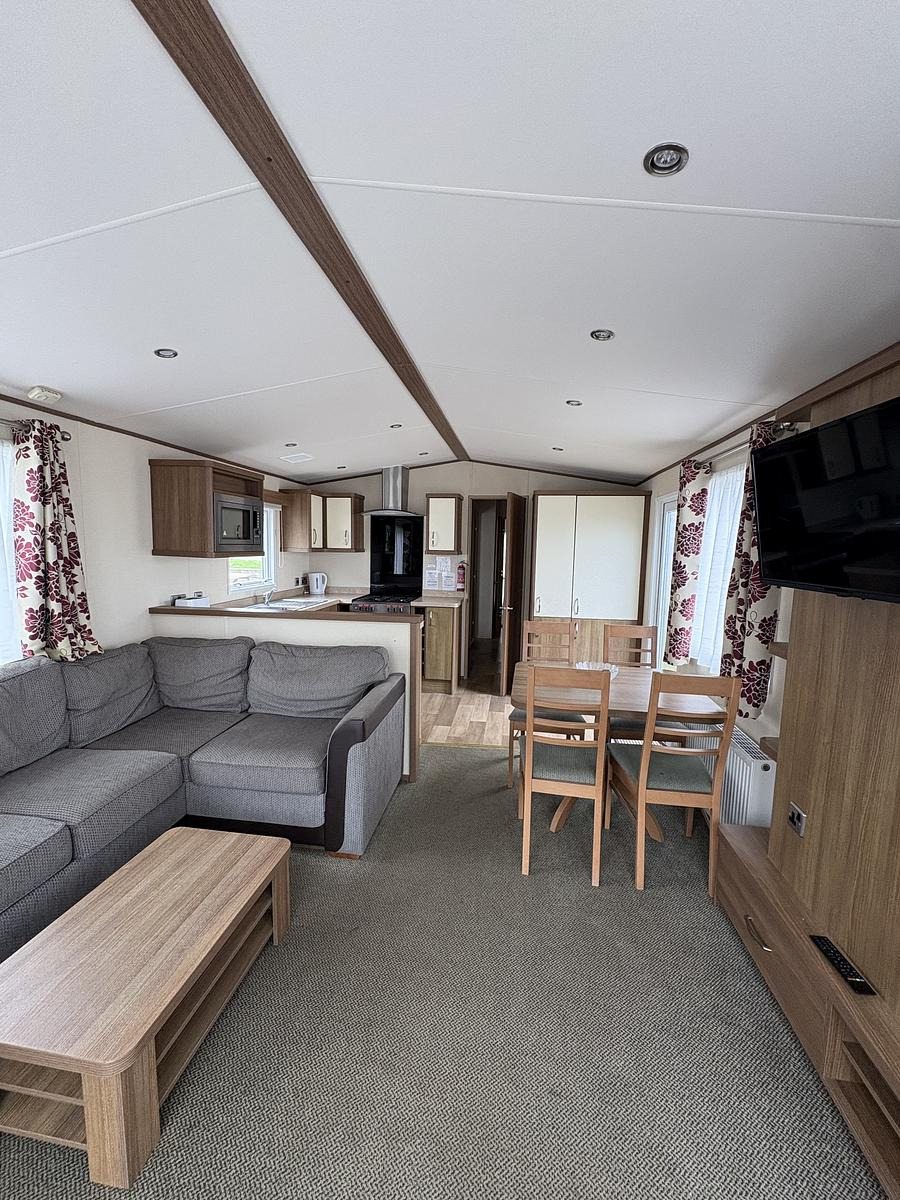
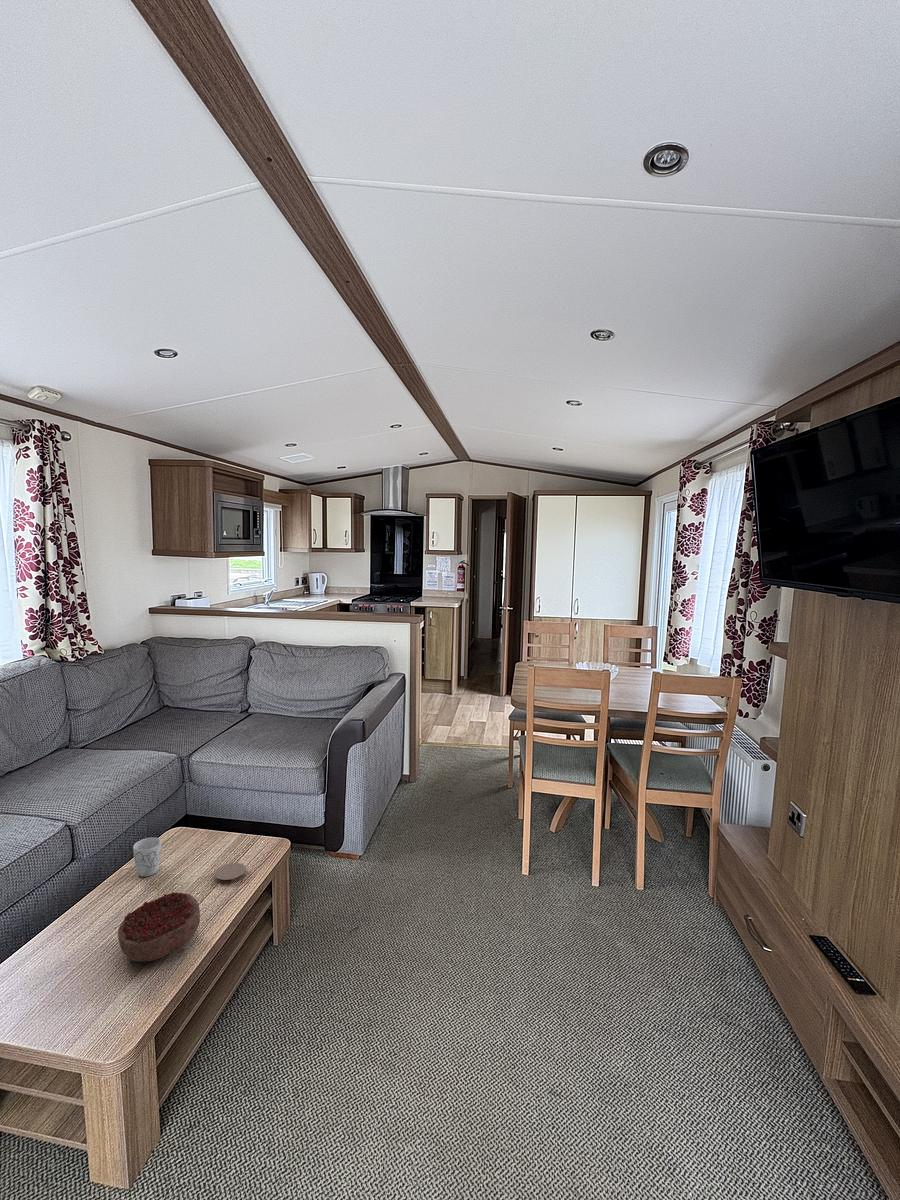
+ coaster (230, 872)
+ mug (150, 855)
+ decorative bowl (160, 926)
